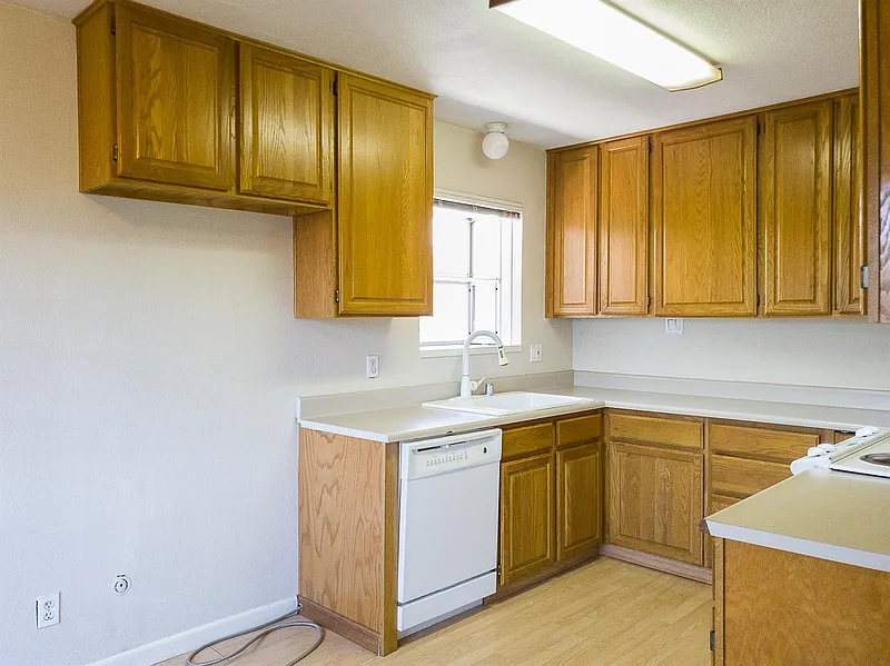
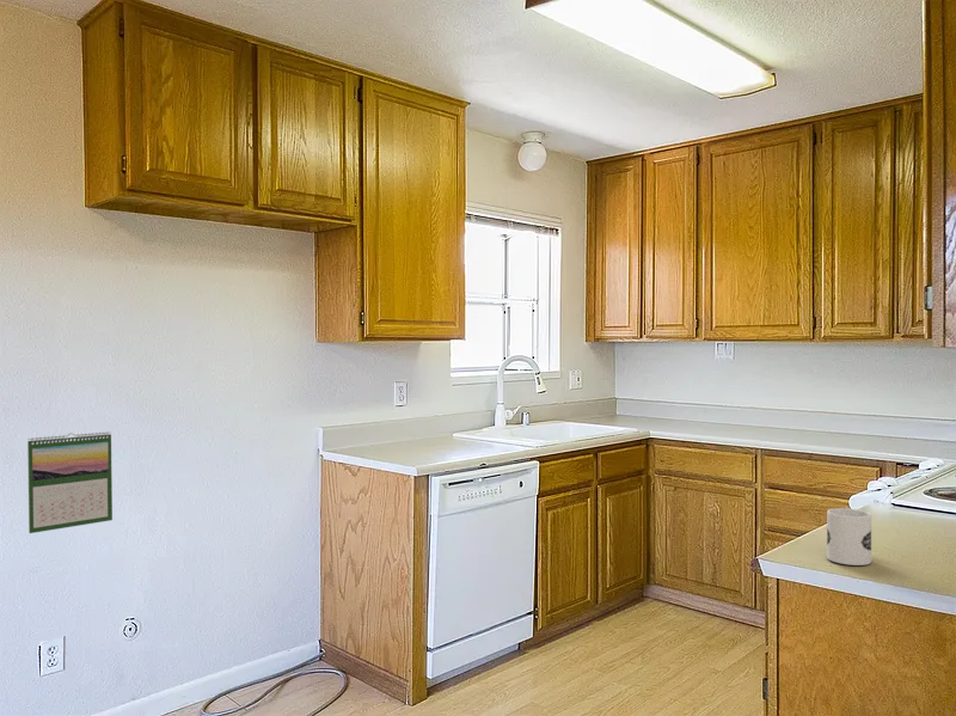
+ calendar (71, 479)
+ mug (851, 534)
